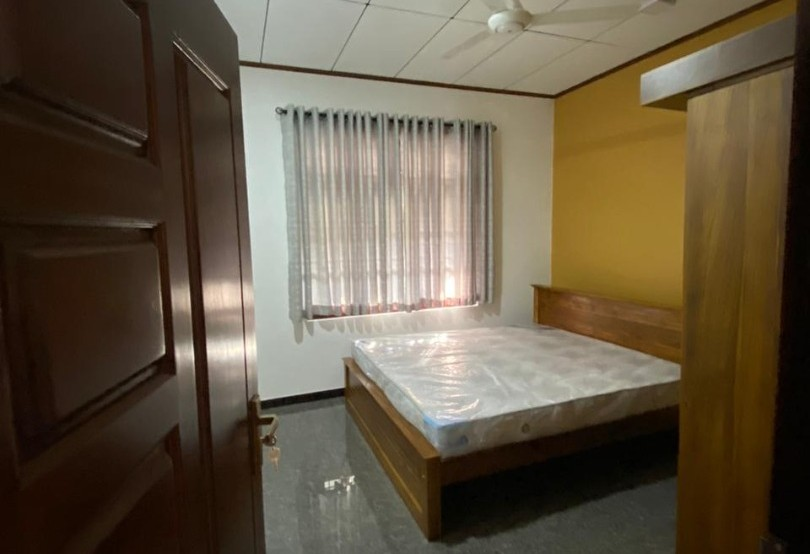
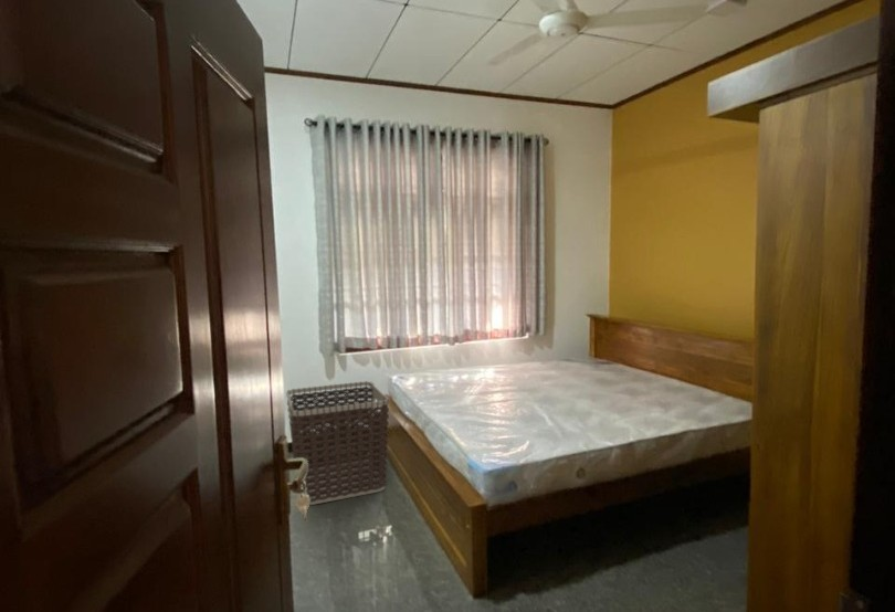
+ clothes hamper (337, 437)
